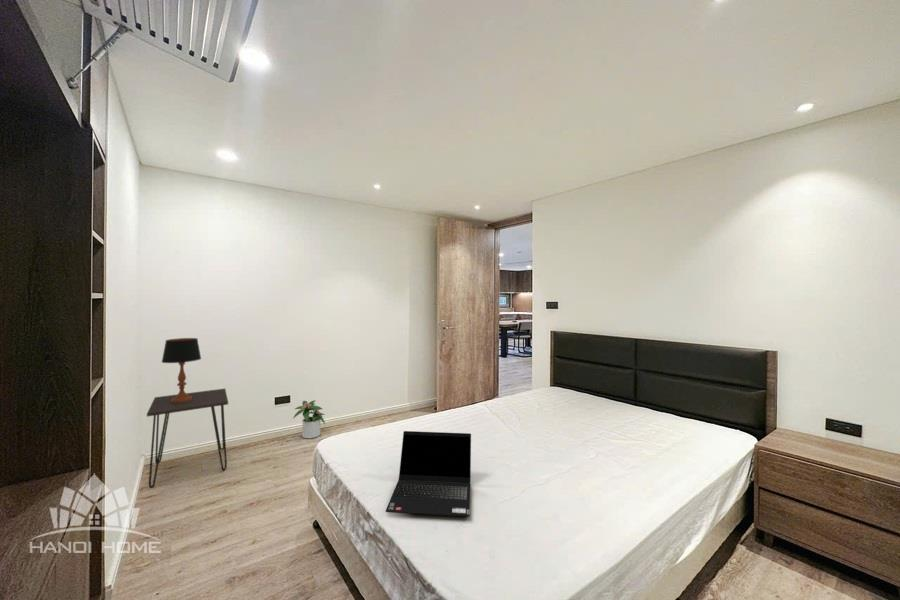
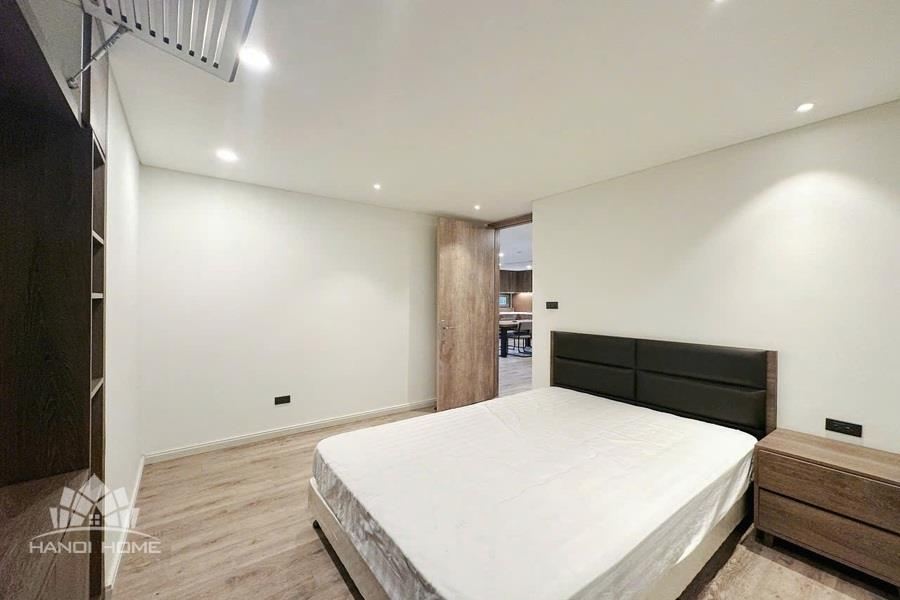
- table lamp (181, 369)
- desk (187, 410)
- potted plant (309, 419)
- laptop computer (432, 469)
